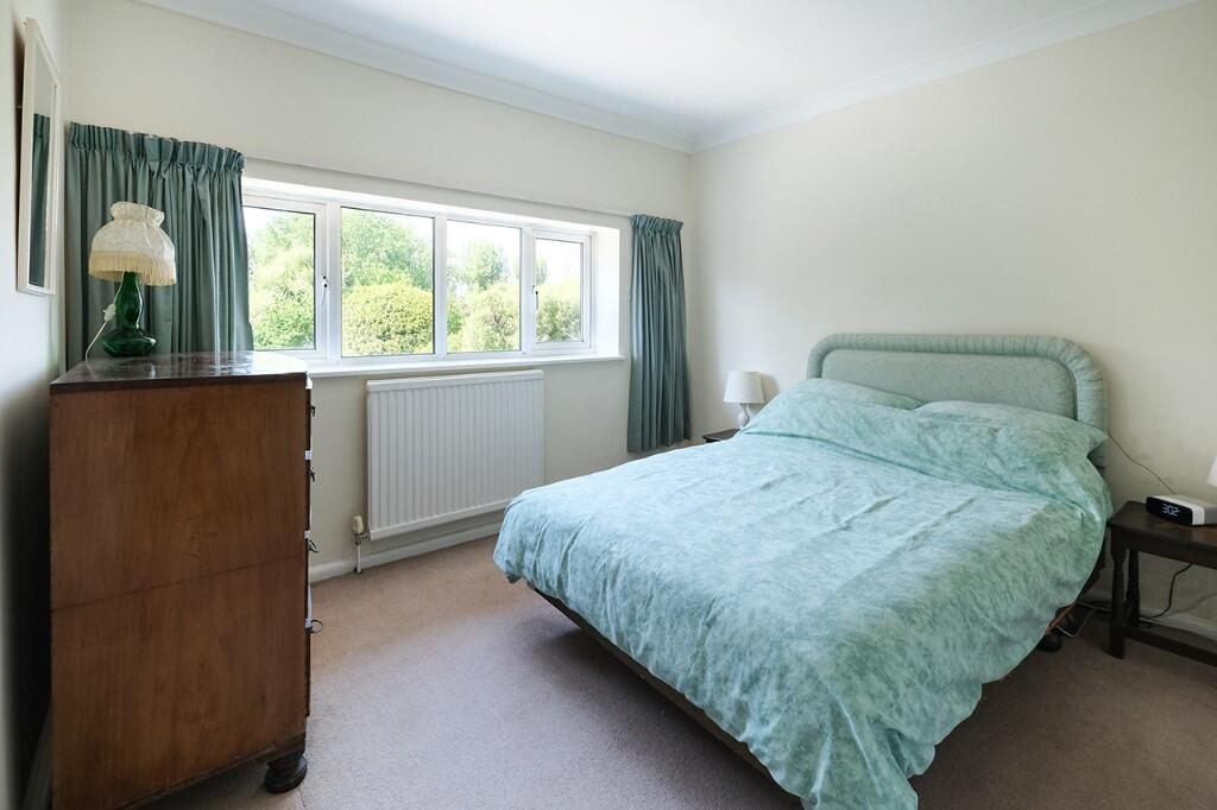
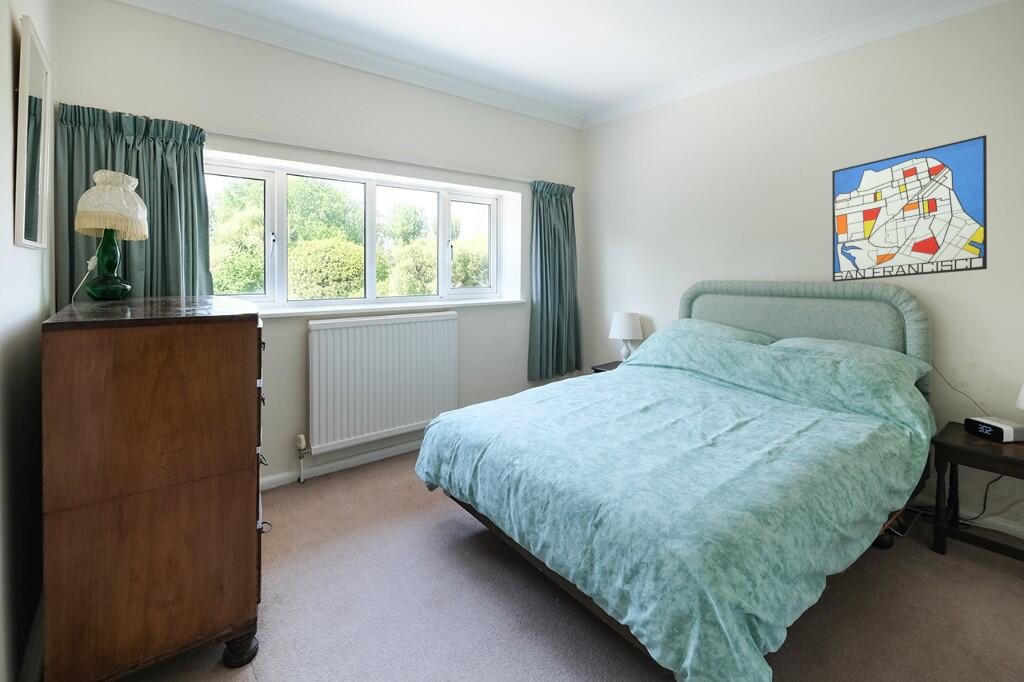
+ wall art (902, 215)
